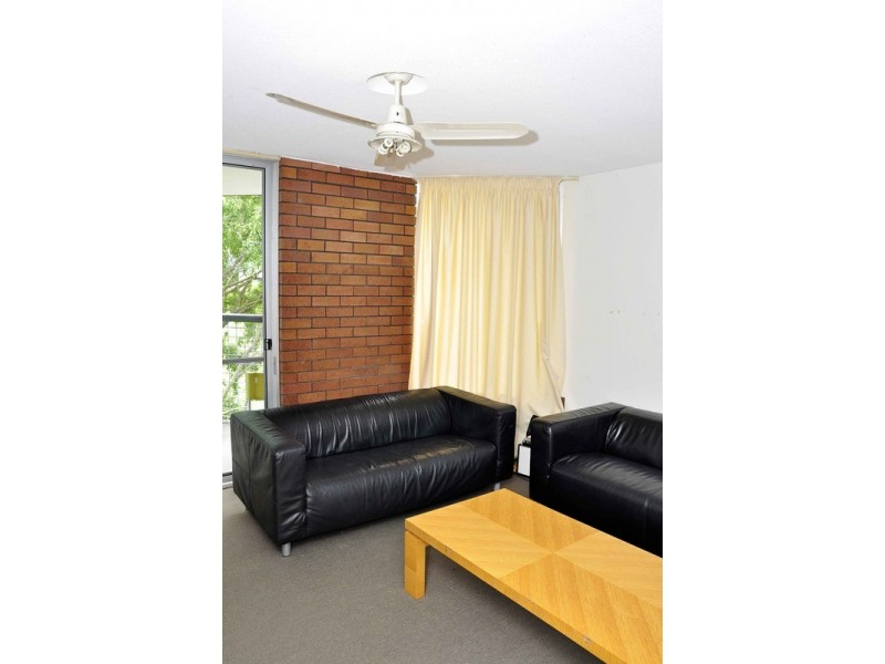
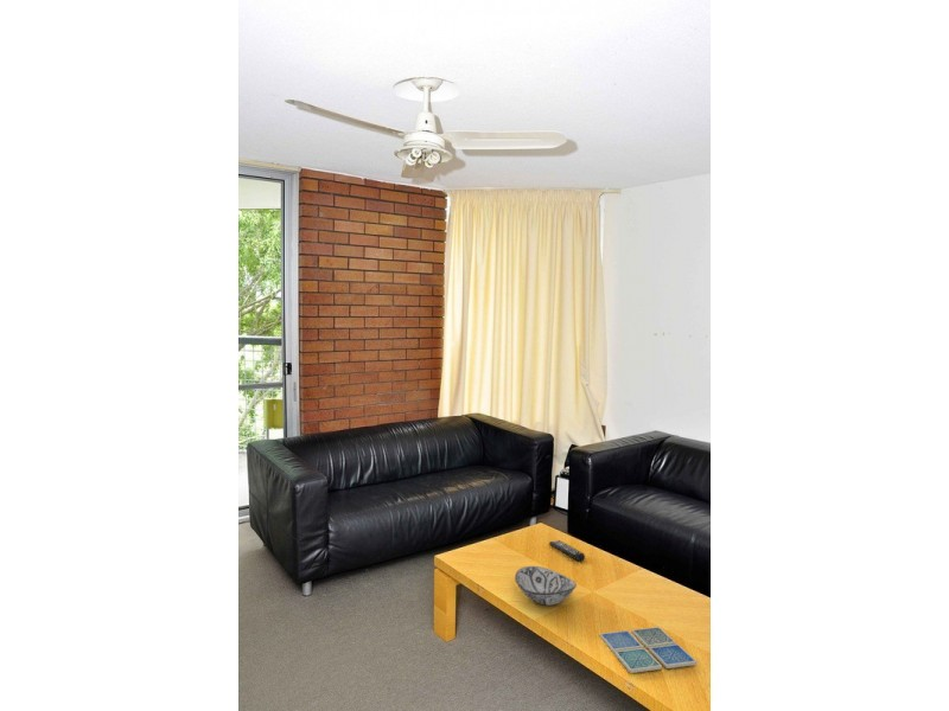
+ decorative bowl (544, 588)
+ drink coaster (644, 648)
+ remote control (566, 549)
